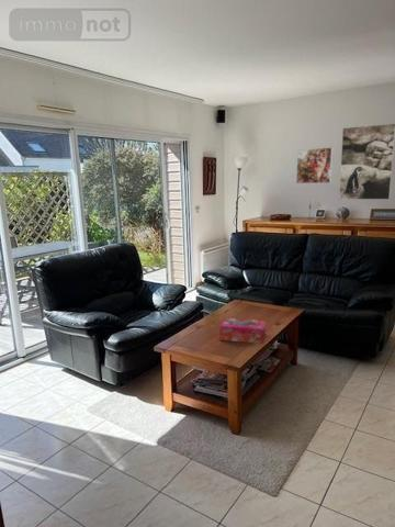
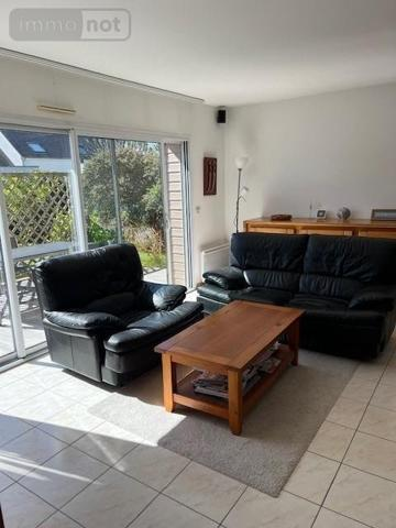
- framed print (314, 166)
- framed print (365, 162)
- tissue box (242, 329)
